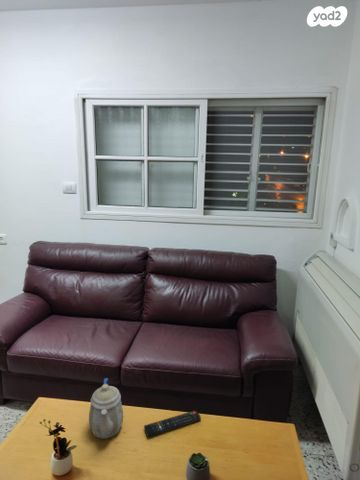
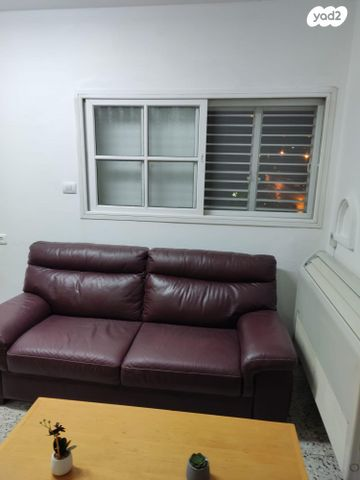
- teapot (106, 407)
- remote control (173, 423)
